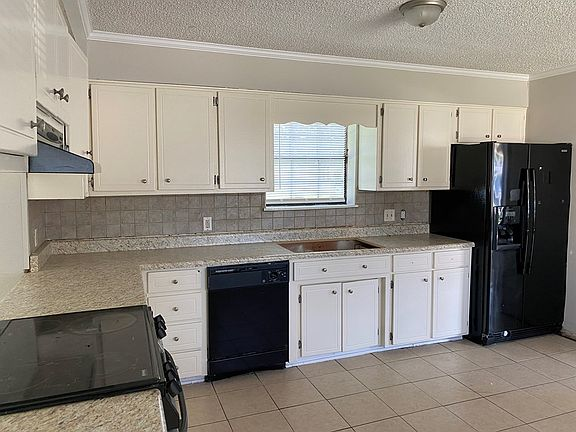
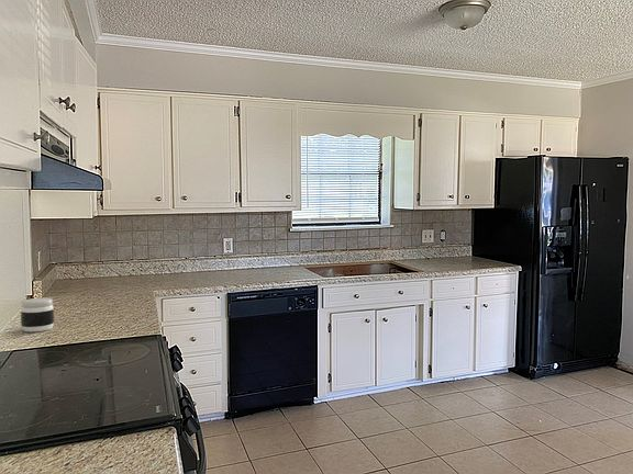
+ jar (37, 314)
